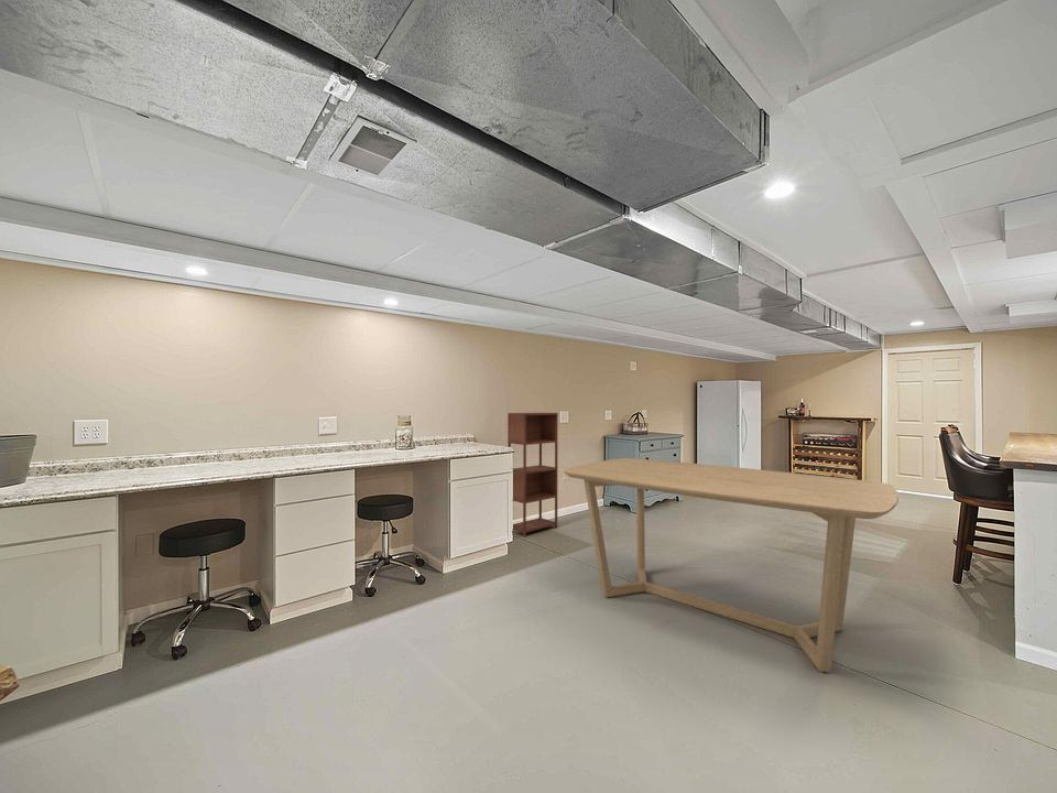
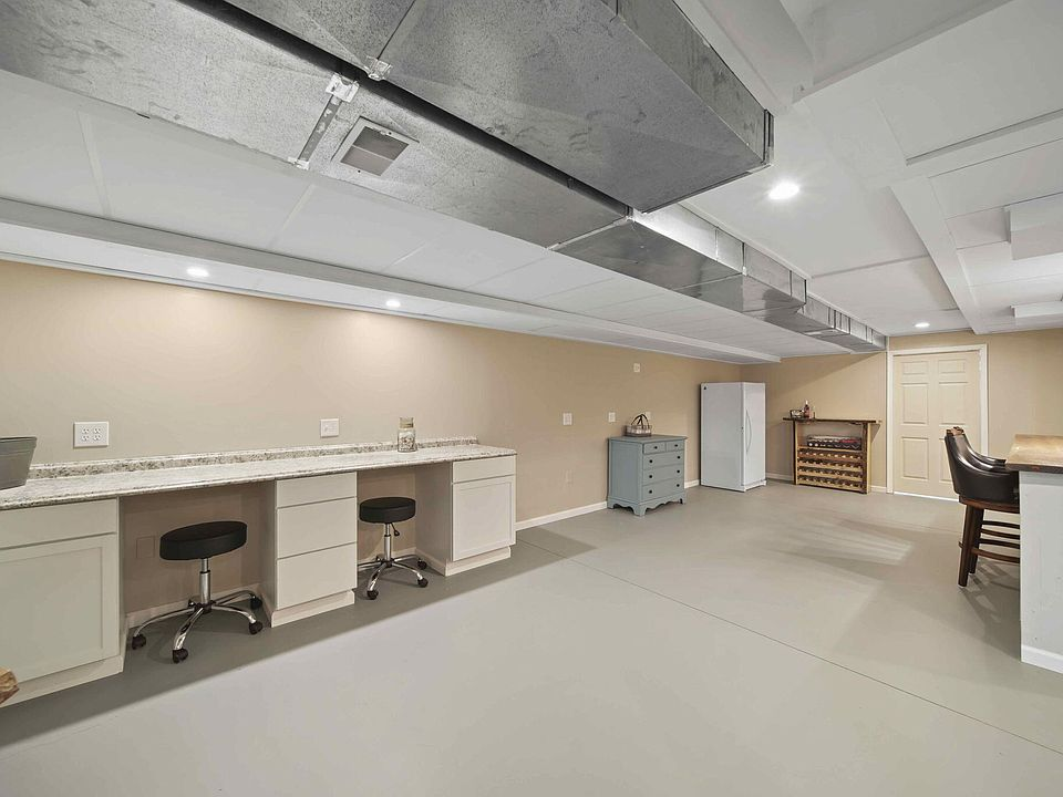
- dining table (721, 500)
- shelving unit (533, 470)
